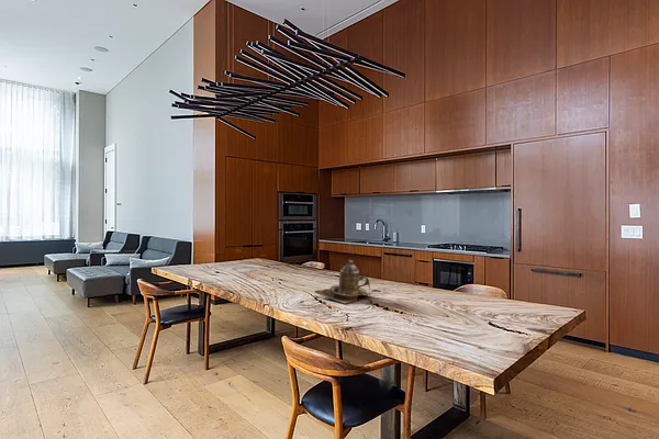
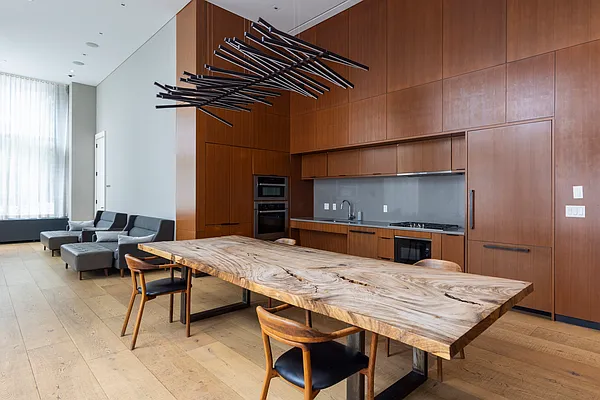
- teapot (344, 278)
